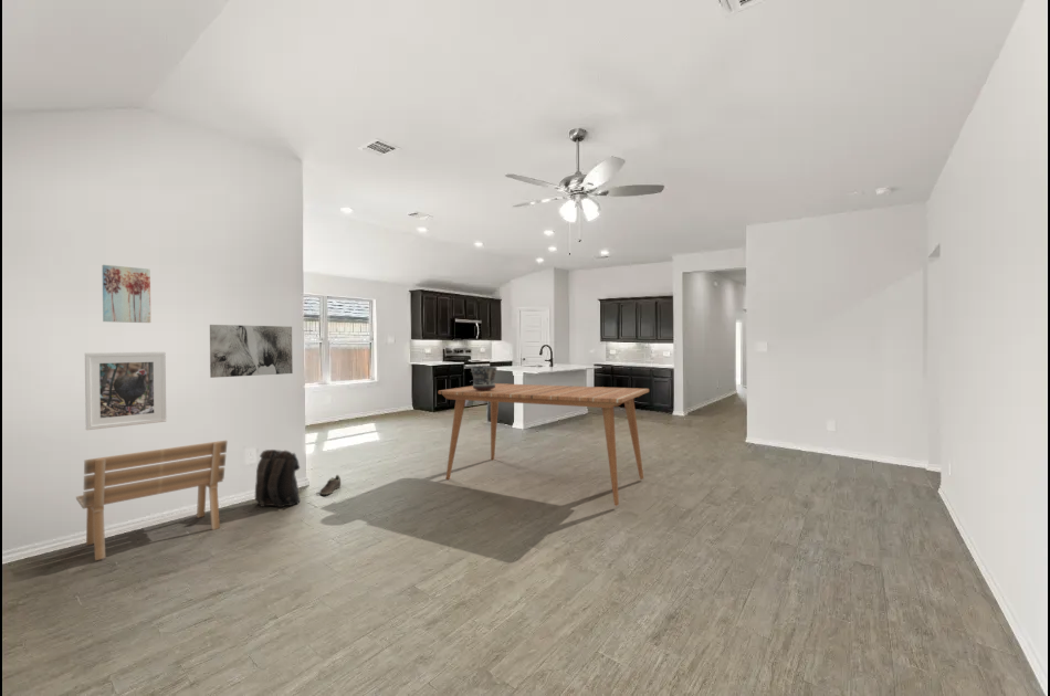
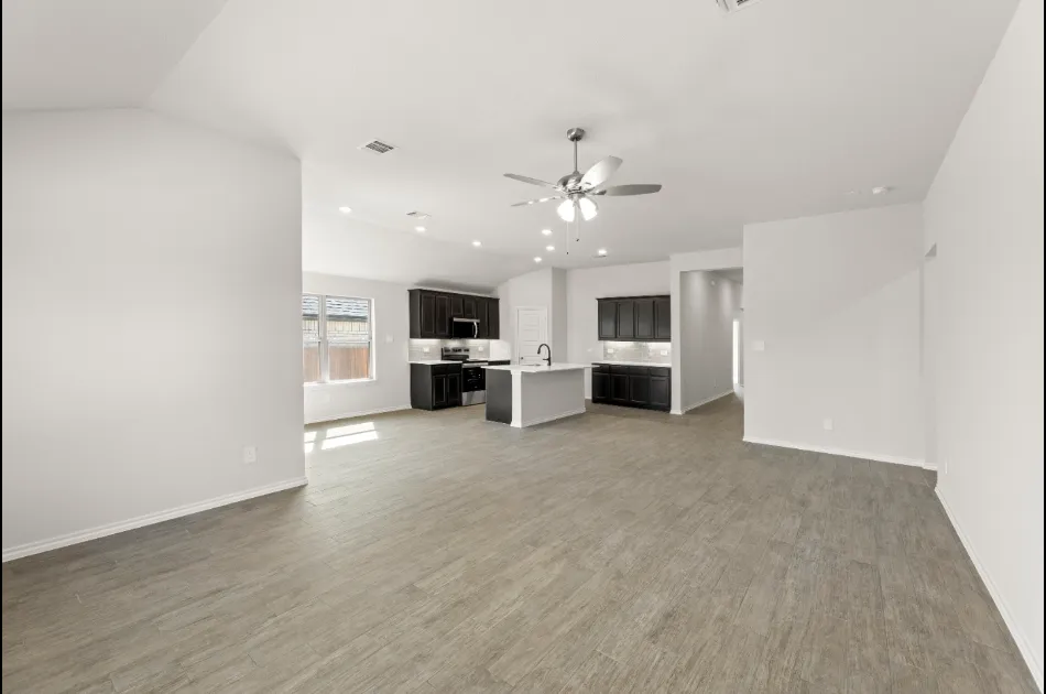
- dining table (544, 403)
- cup (483, 378)
- wall art (127, 294)
- wall art (253, 350)
- bench (156, 491)
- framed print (127, 389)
- backpack (277, 476)
- sneaker (329, 484)
